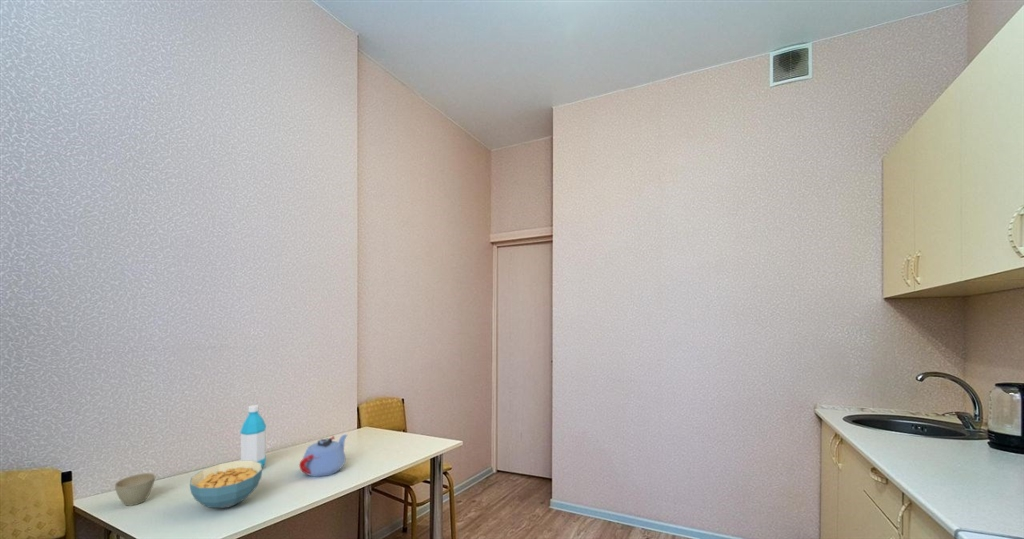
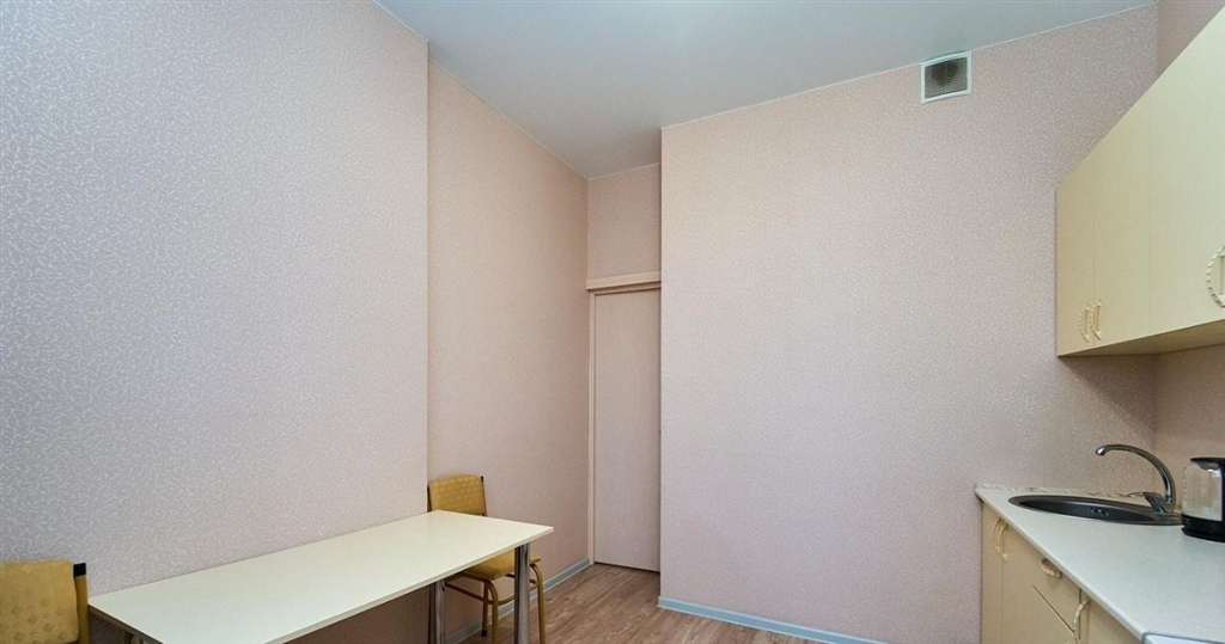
- teapot (325, 454)
- flower pot (135, 490)
- water bottle (253, 437)
- cereal bowl (227, 488)
